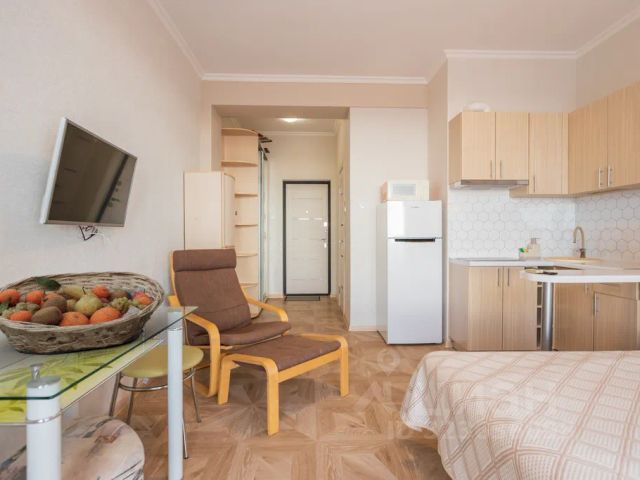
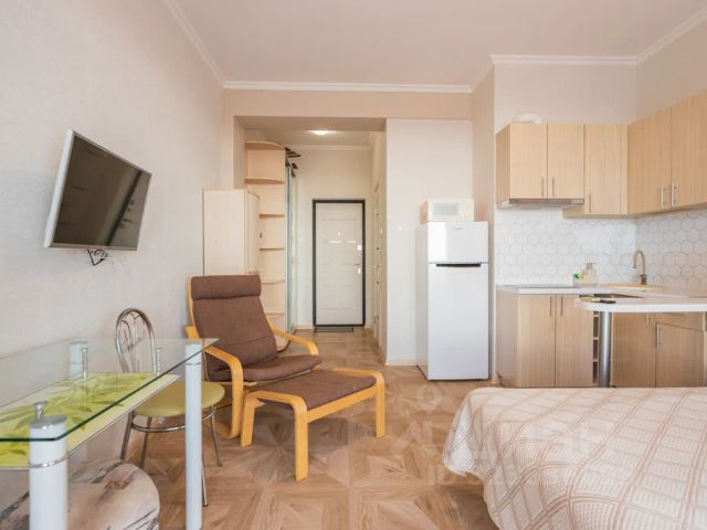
- fruit basket (83, 307)
